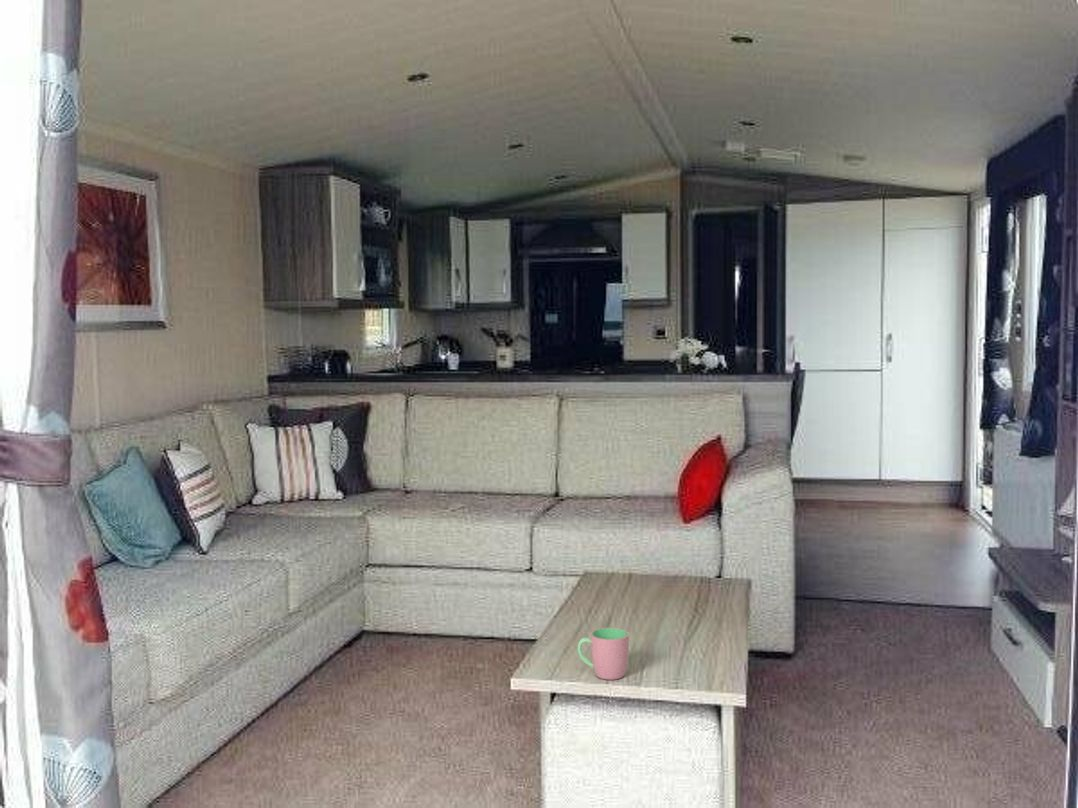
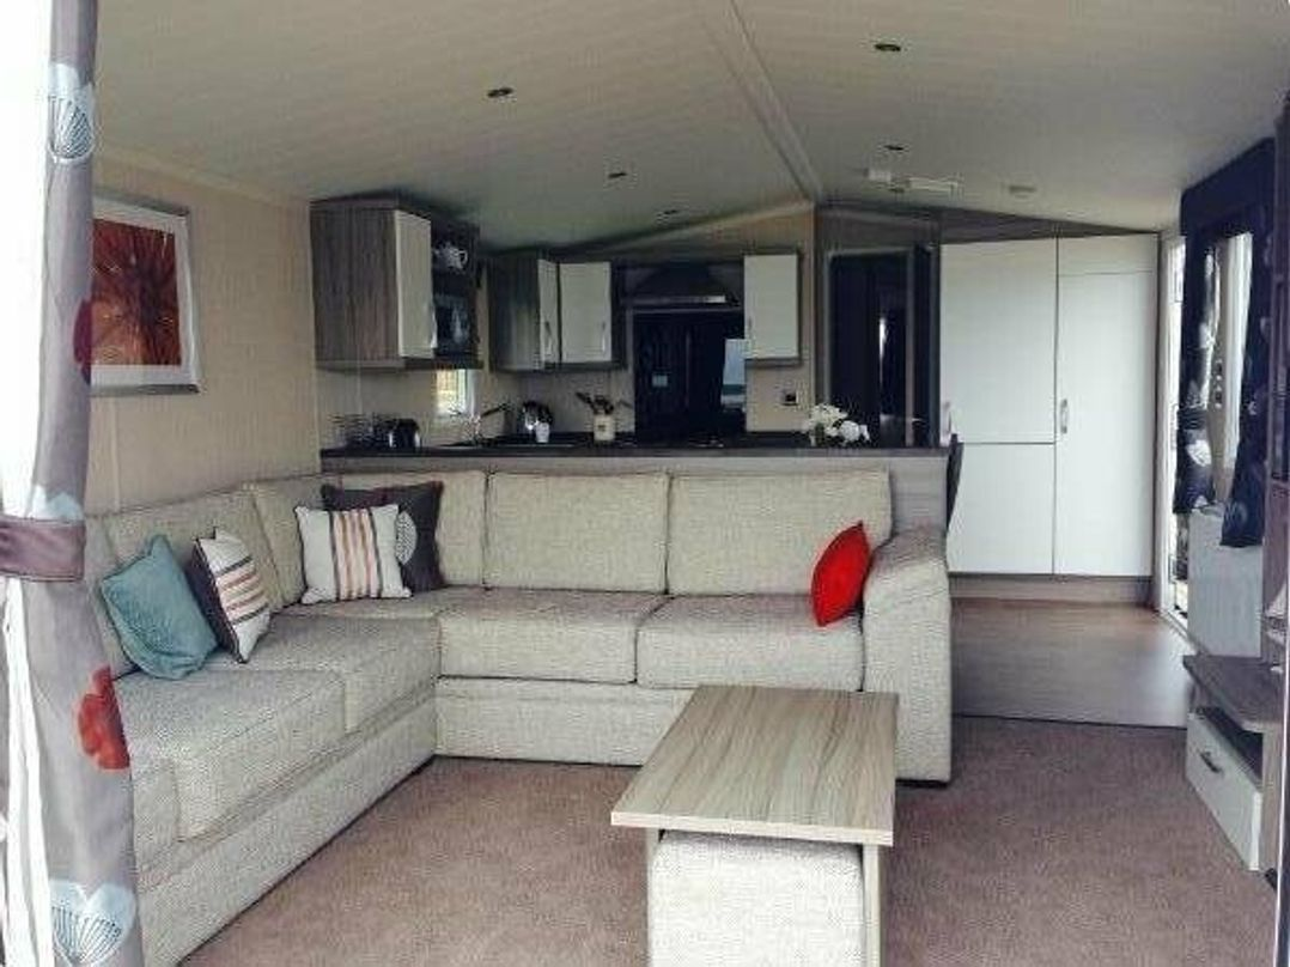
- cup (603, 653)
